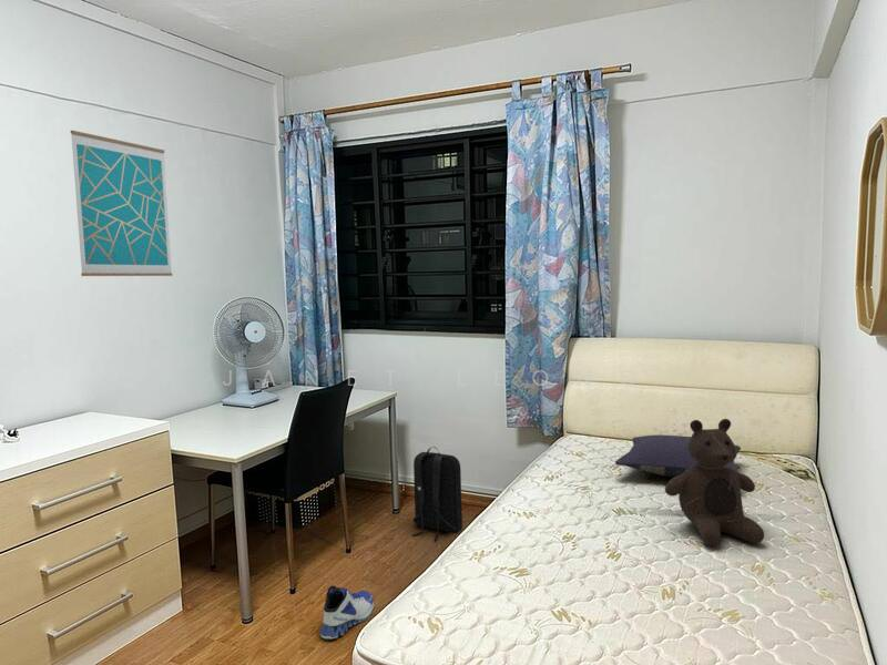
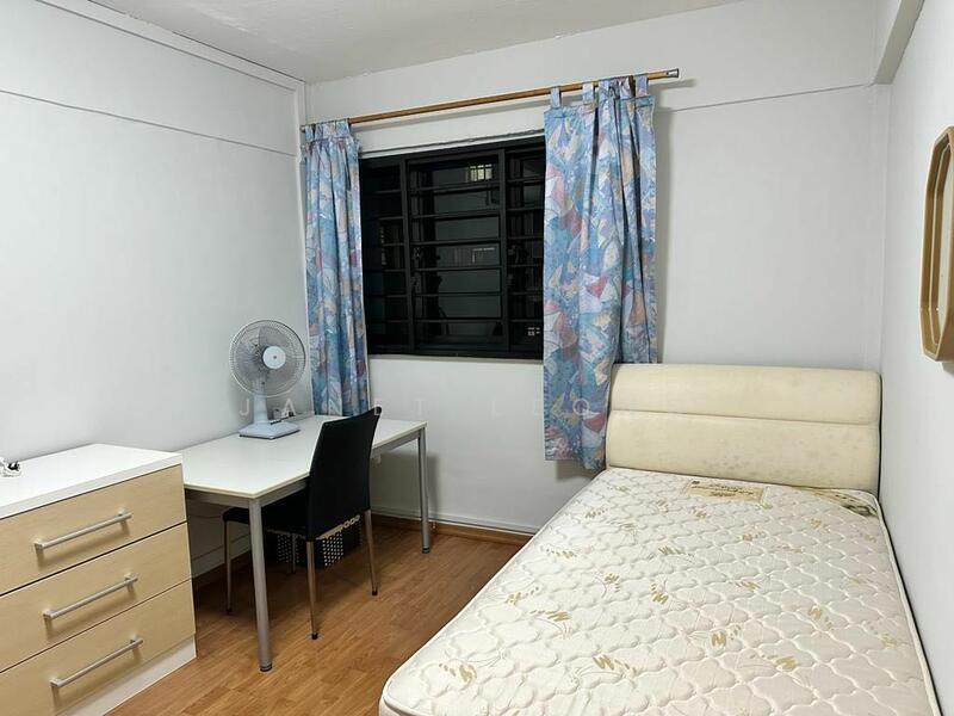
- pillow (680, 454)
- teddy bear (717, 478)
- sneaker (347, 602)
- wall art (125, 208)
- backpack (432, 489)
